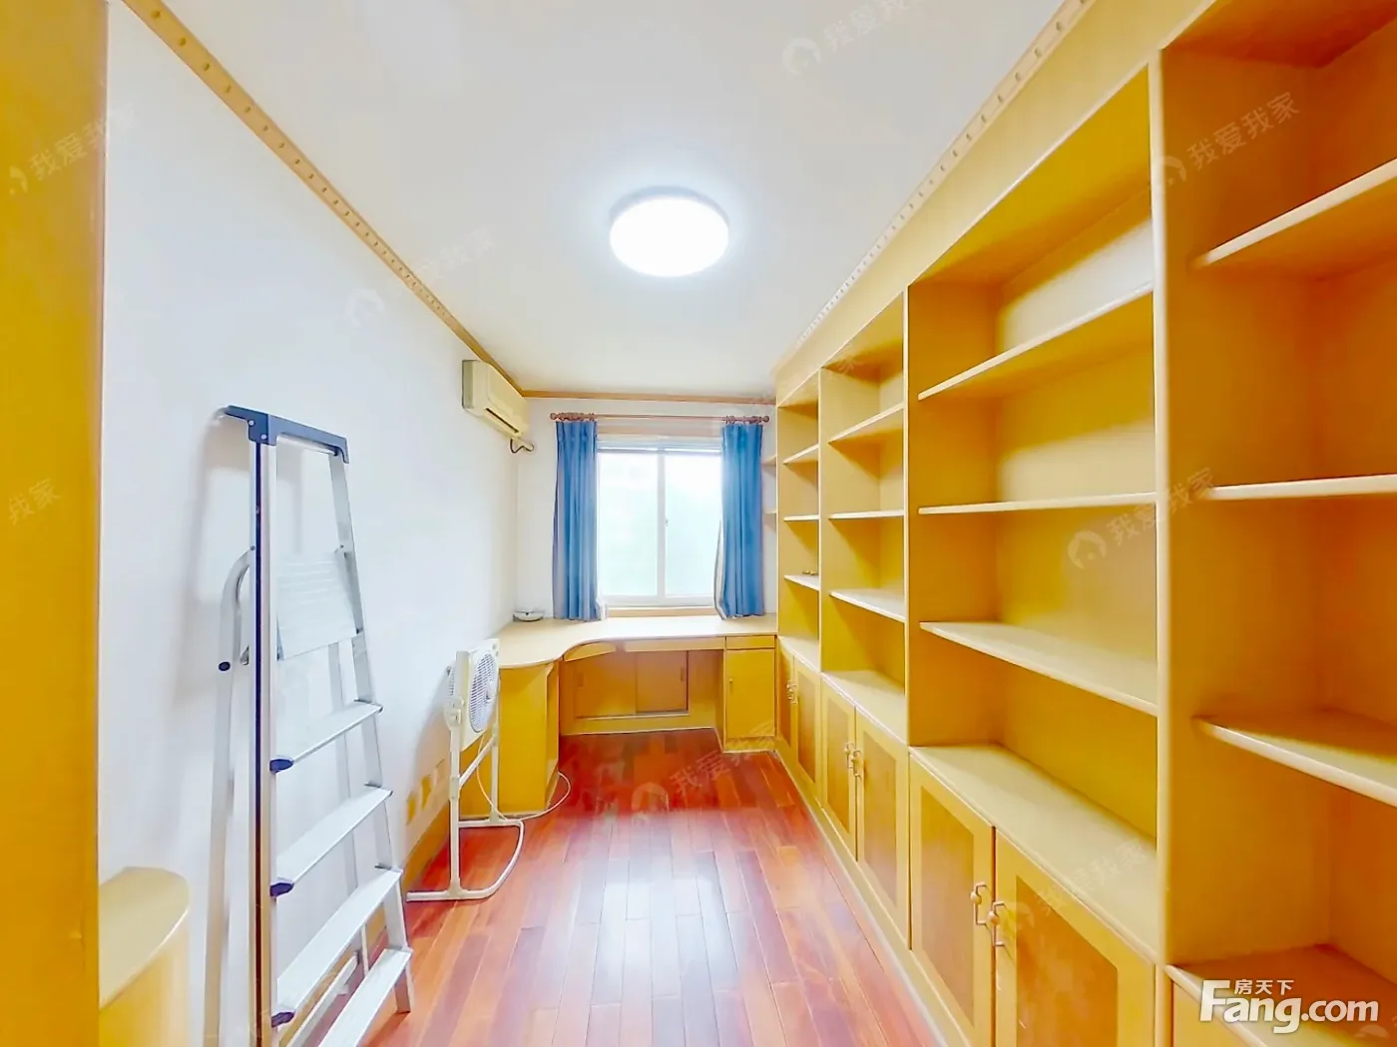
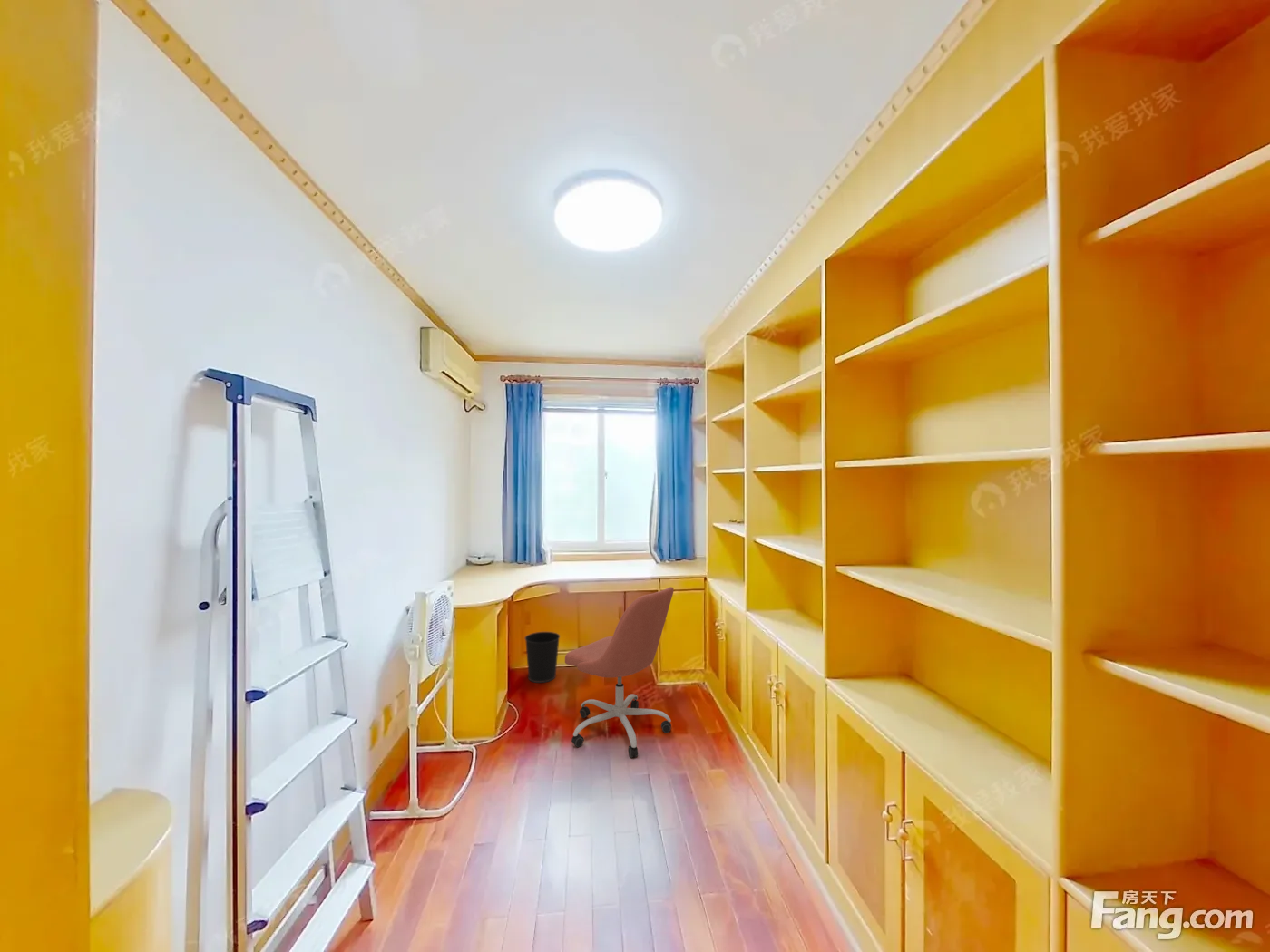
+ wastebasket (542, 656)
+ office chair (618, 656)
